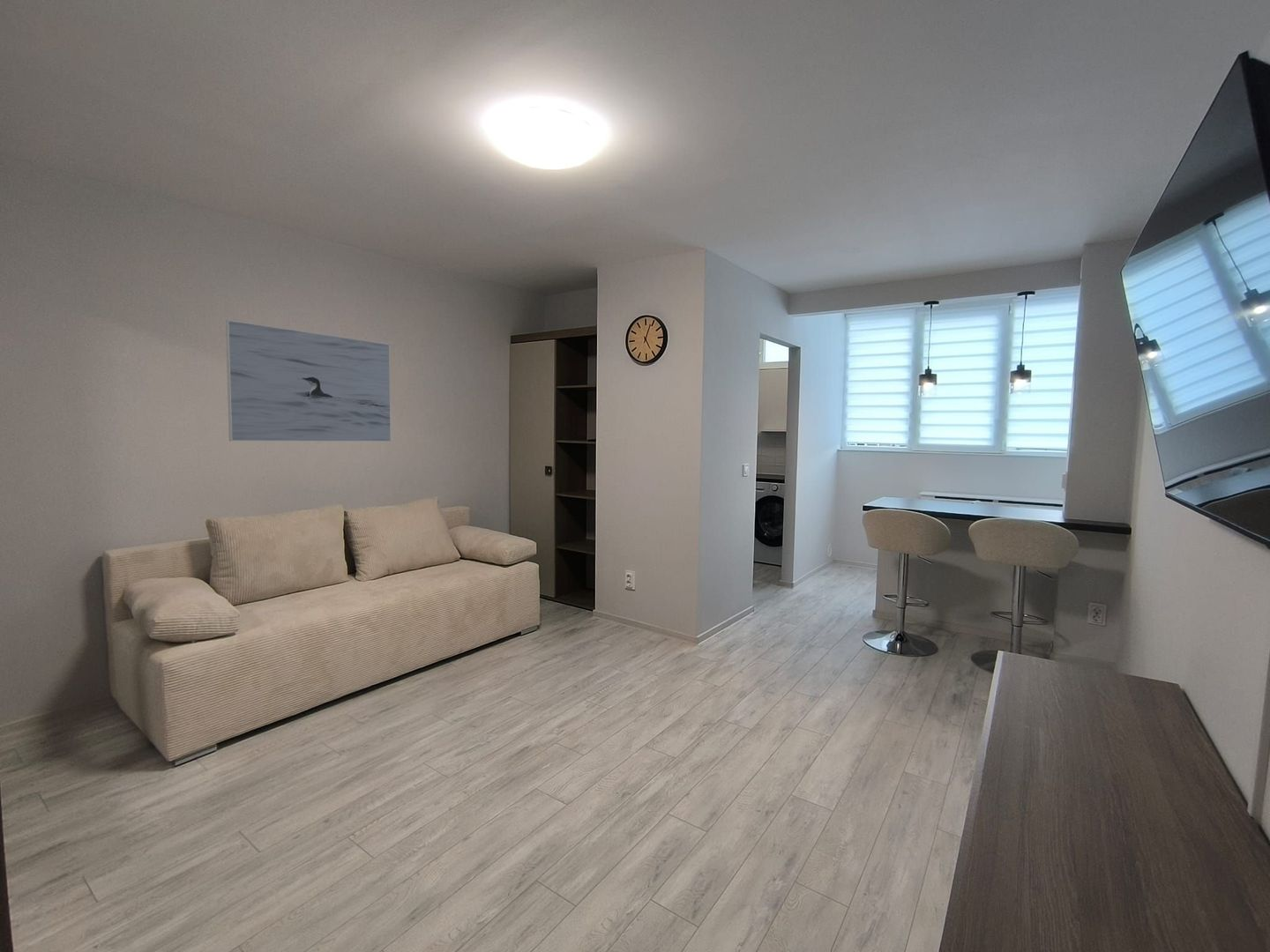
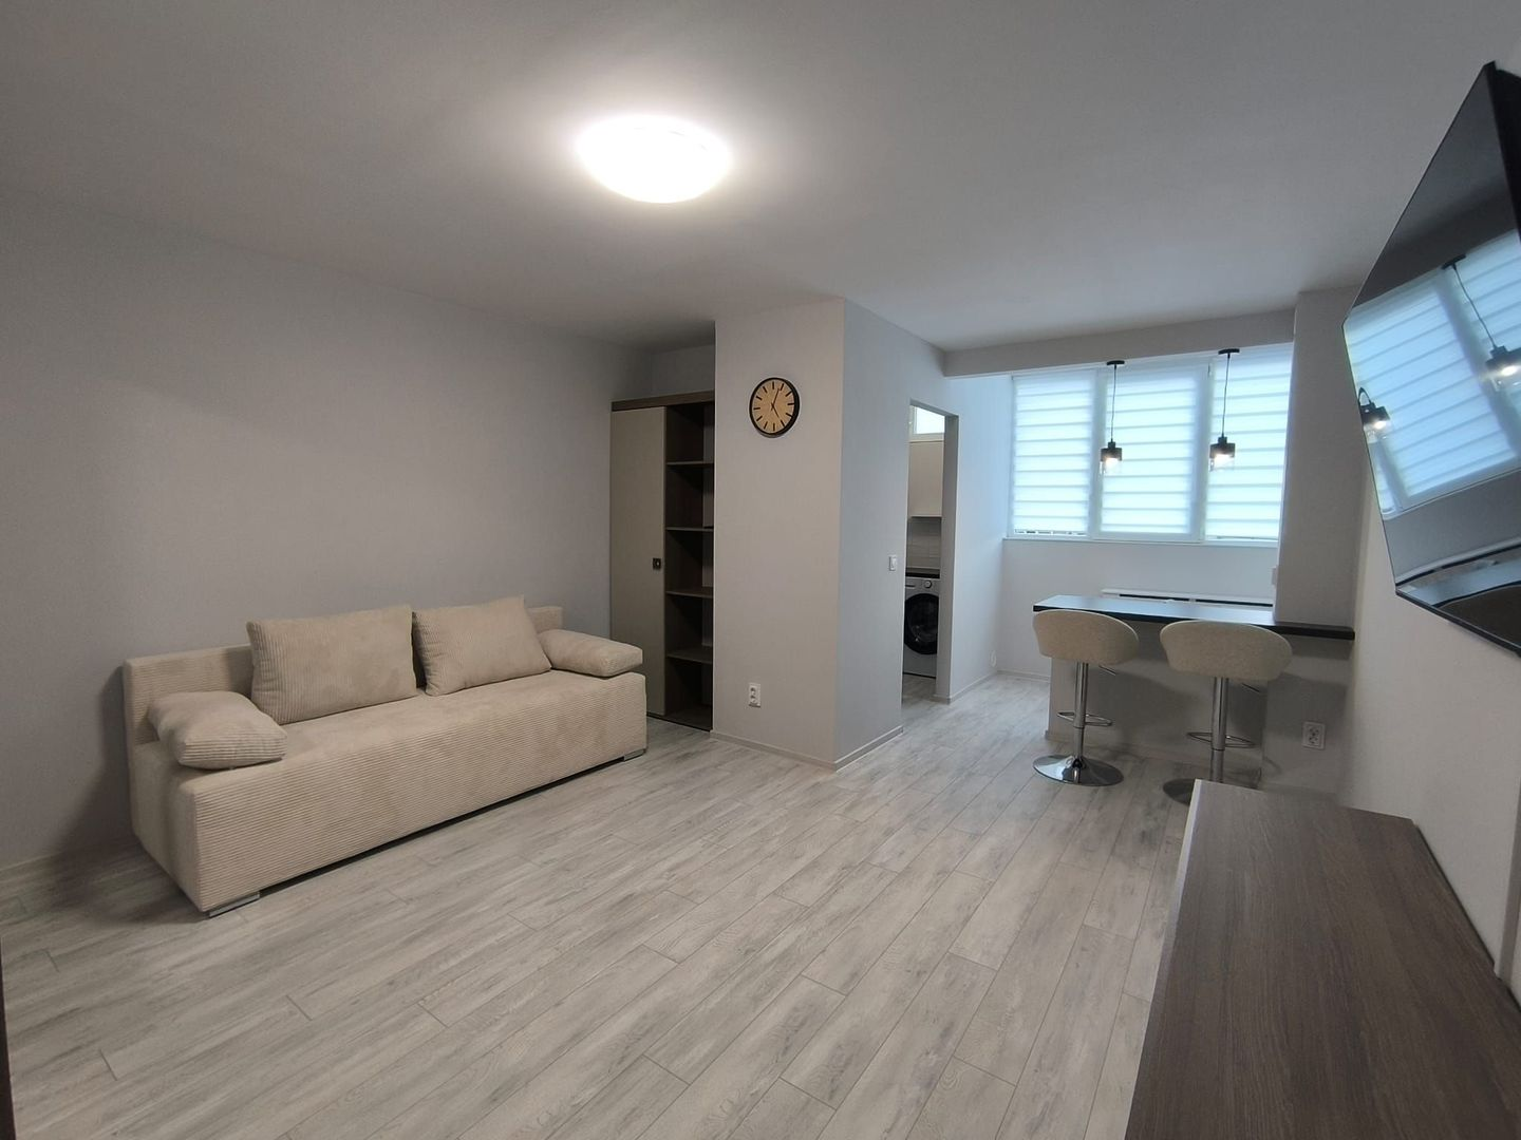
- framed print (317, 387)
